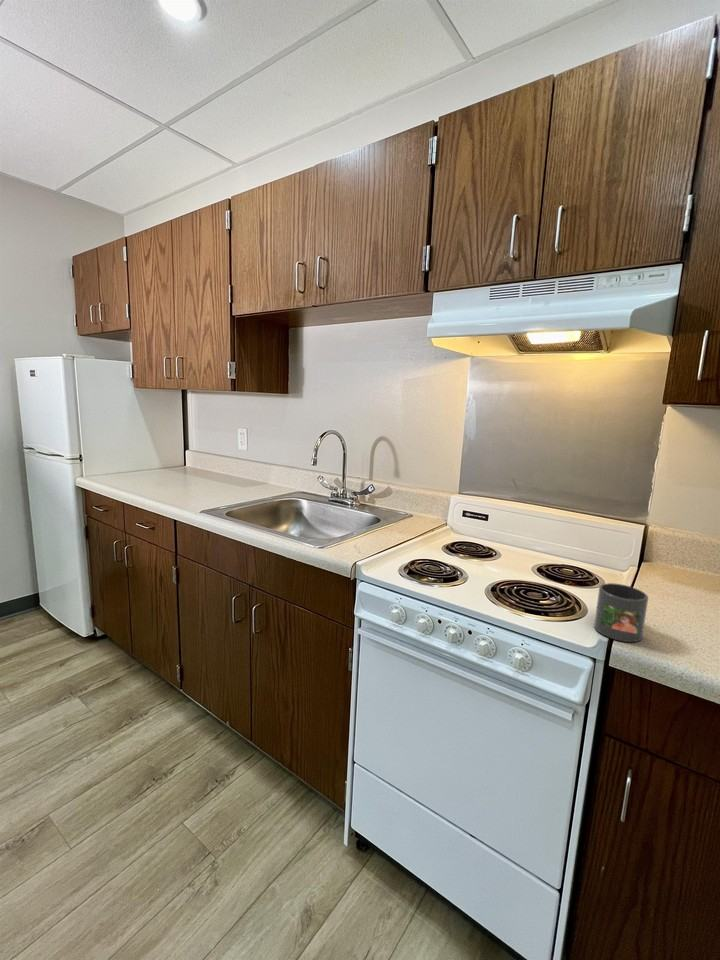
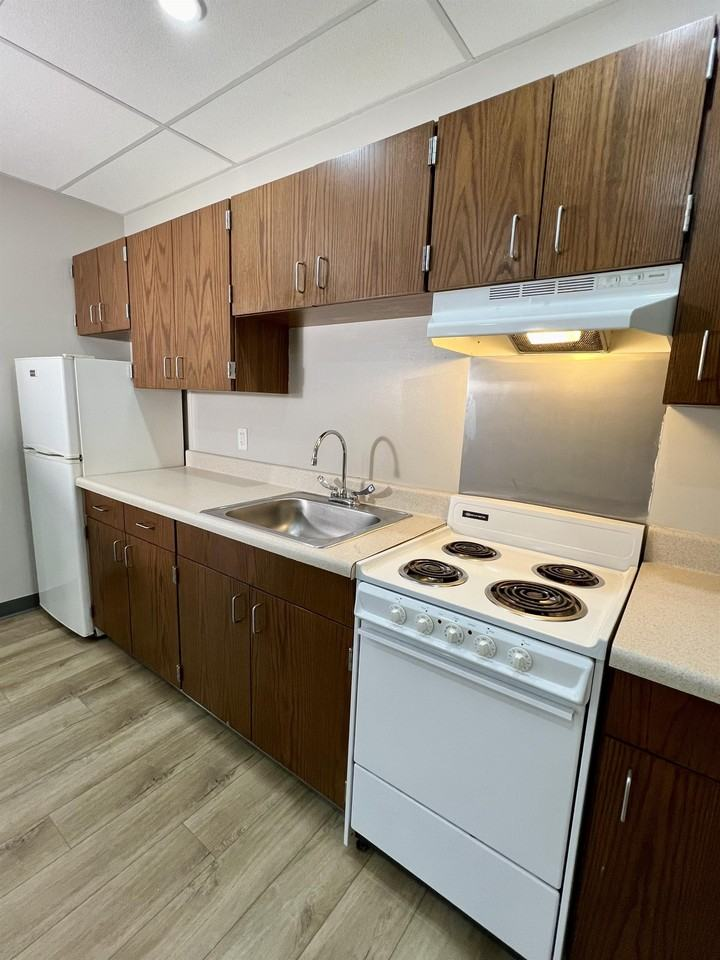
- mug (620, 608)
